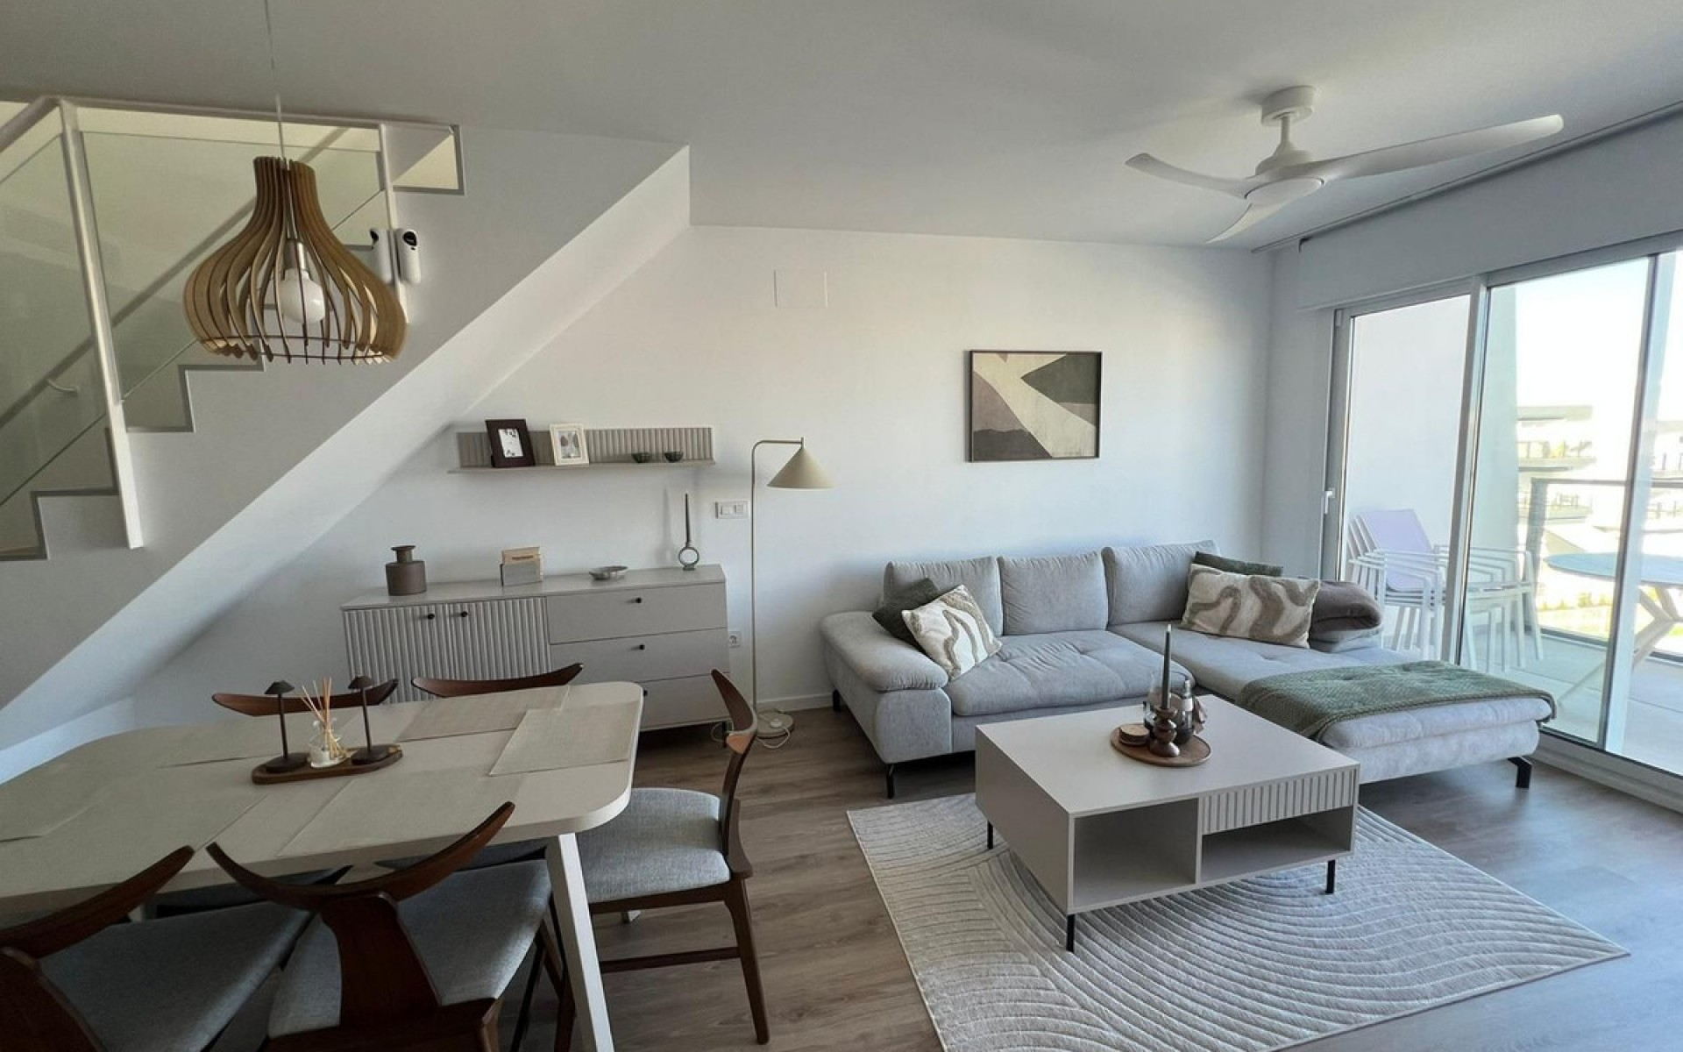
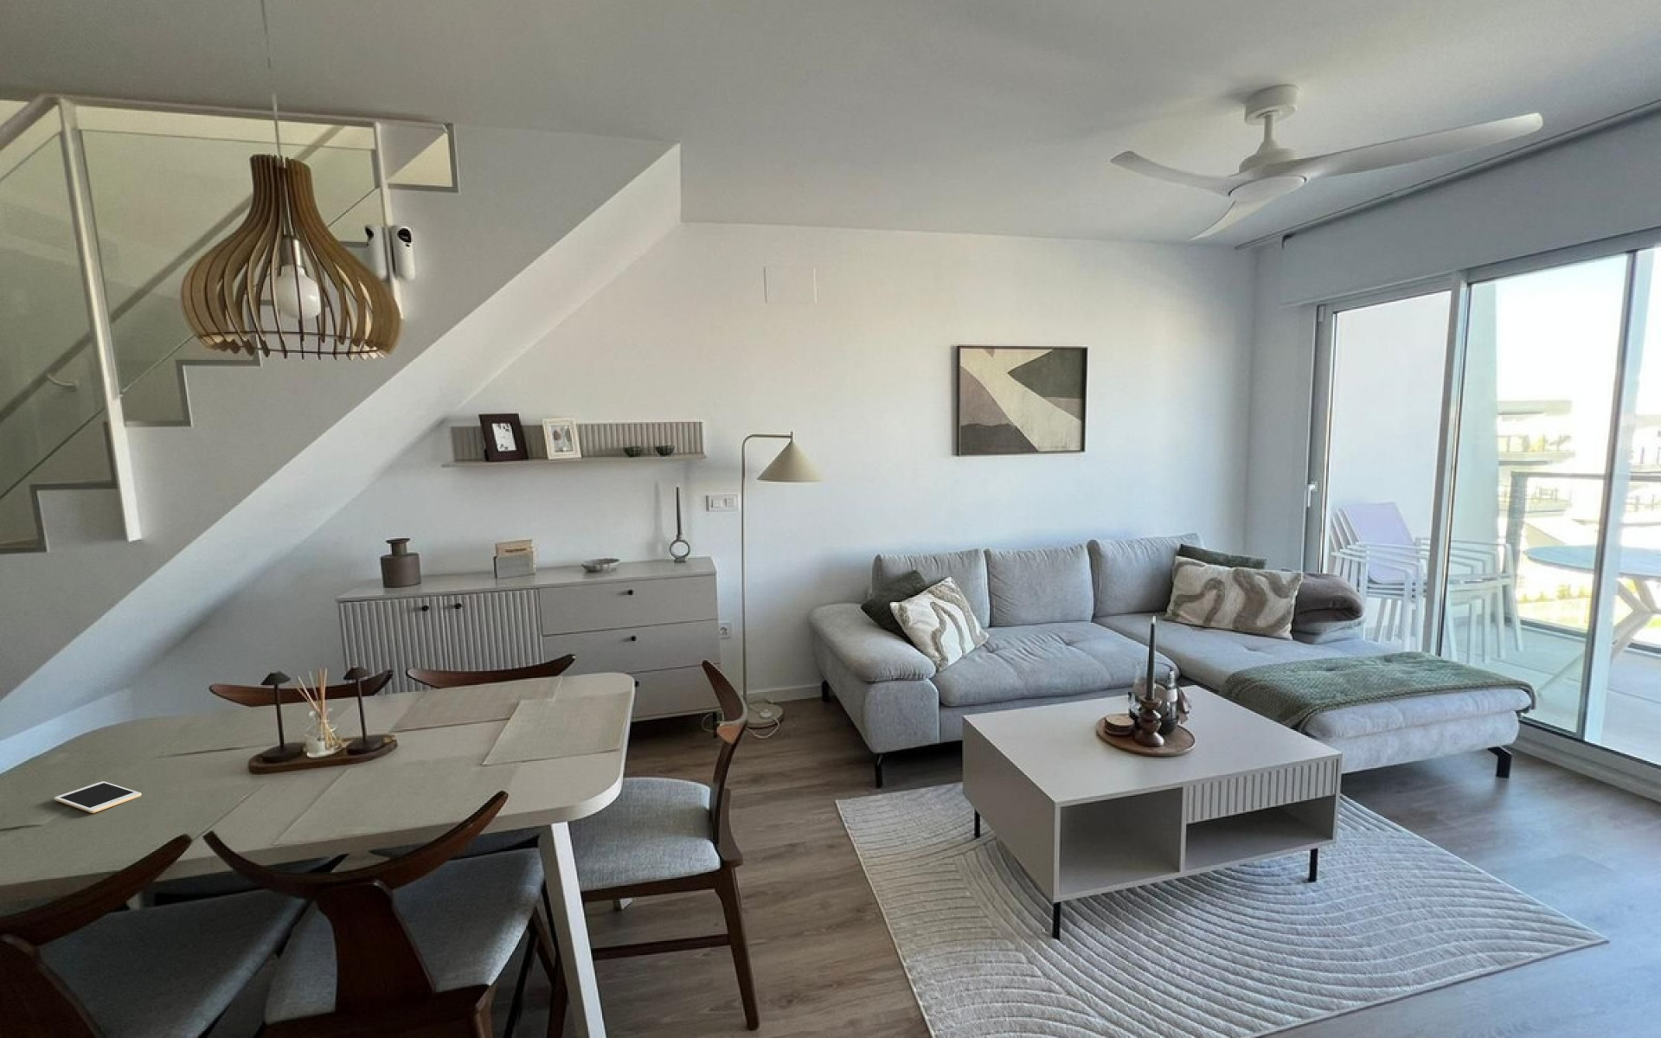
+ cell phone (98, 795)
